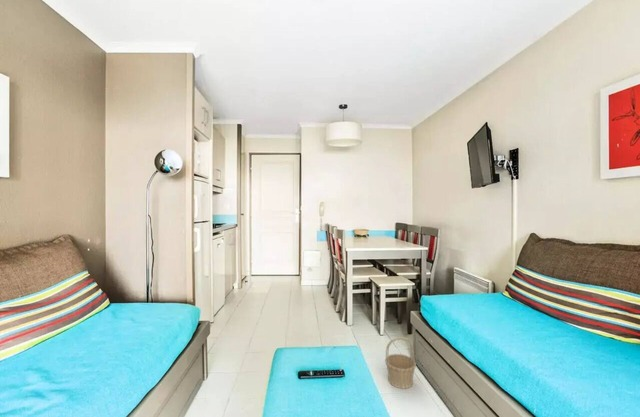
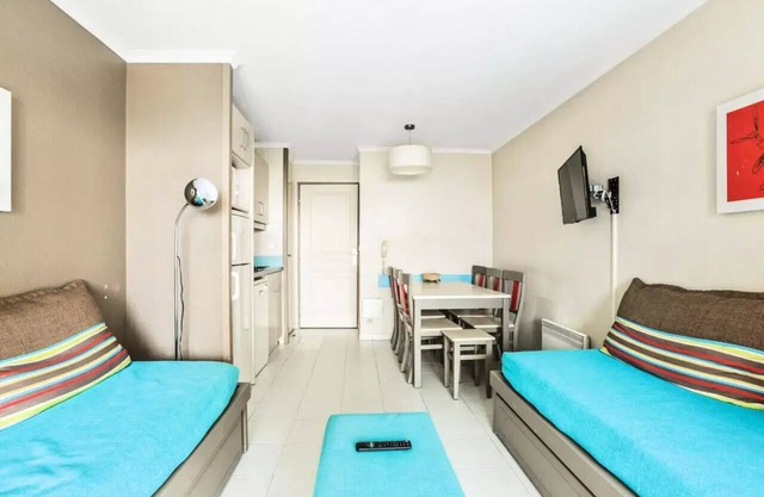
- basket (400, 358)
